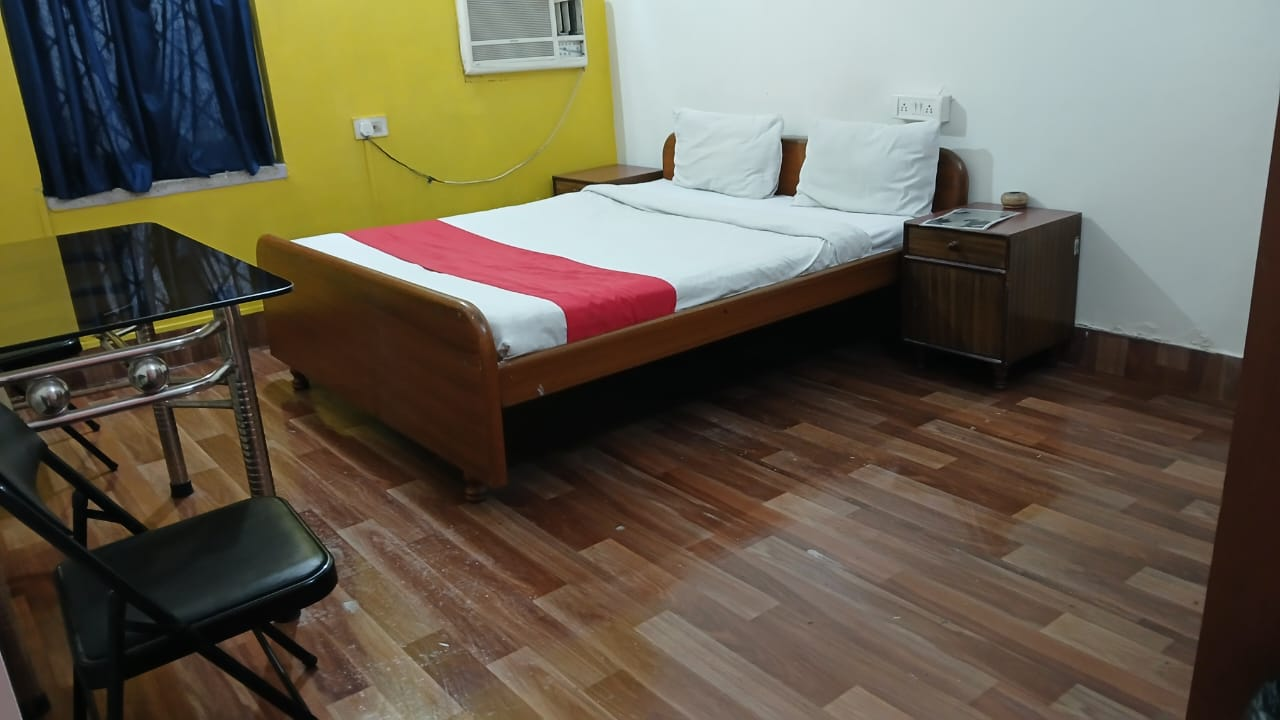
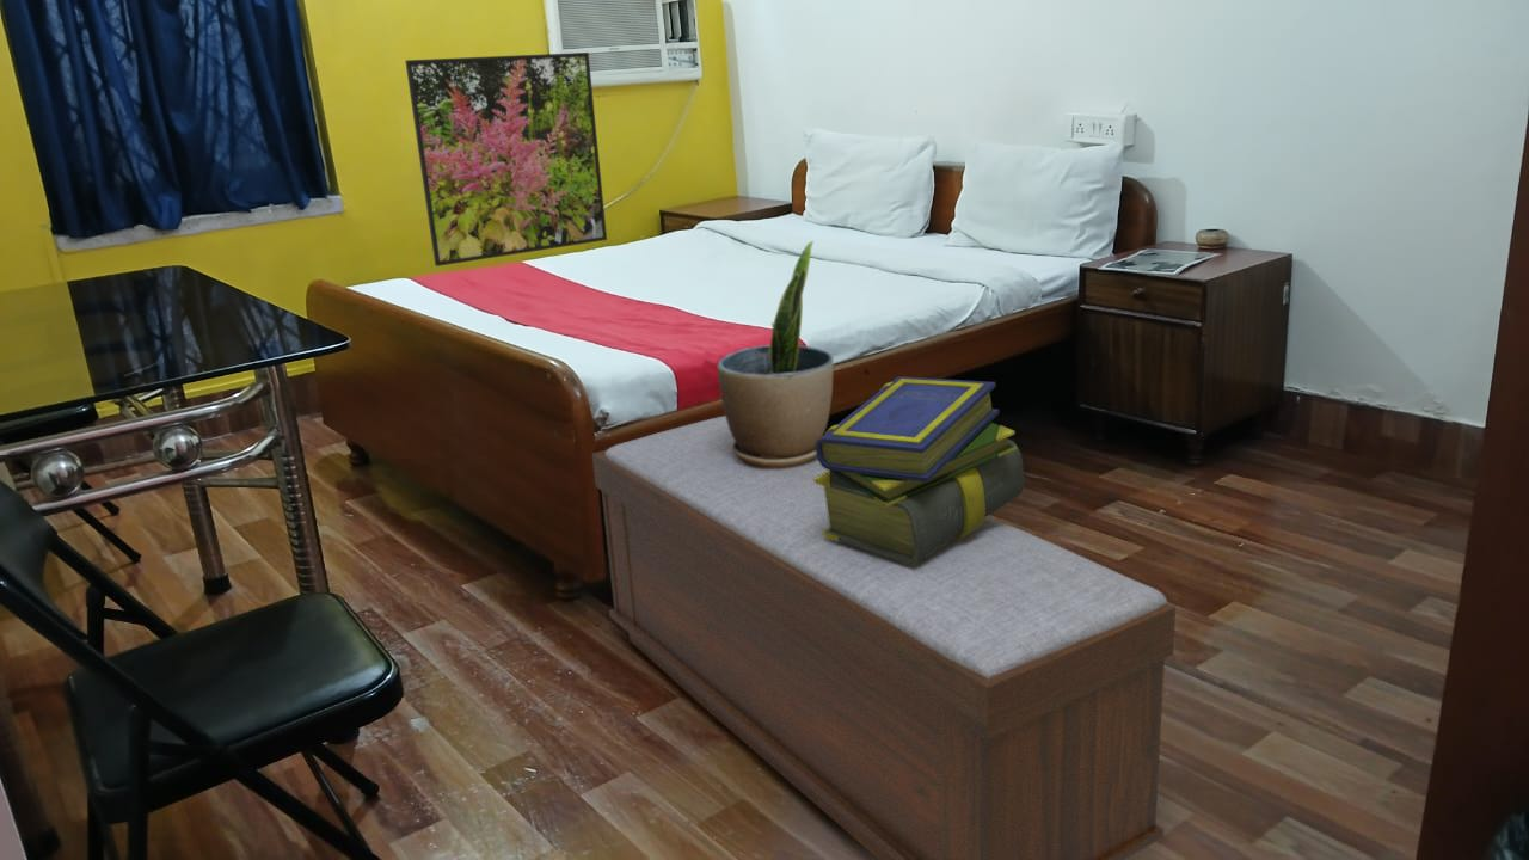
+ bench (833, 615)
+ potted plant (774, 354)
+ stack of books (922, 467)
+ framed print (512, 156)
